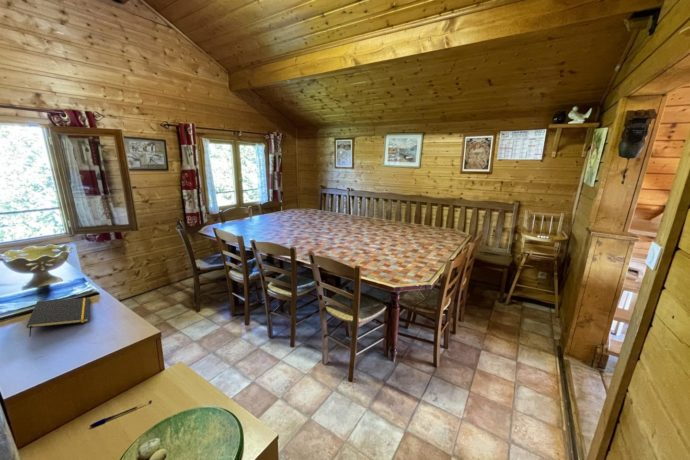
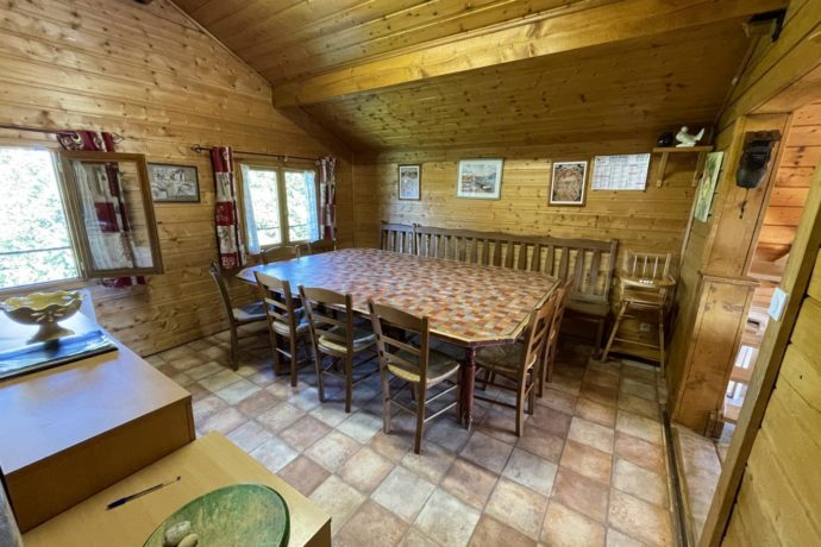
- notepad (61, 311)
